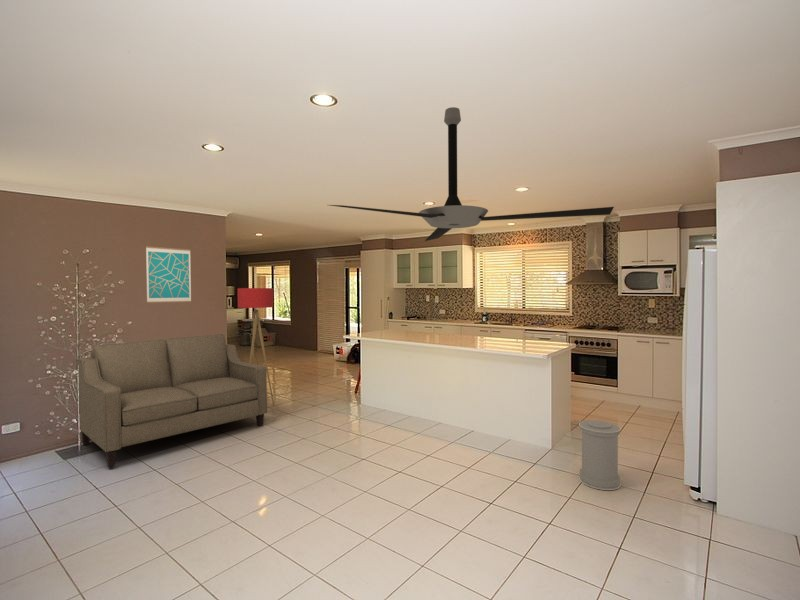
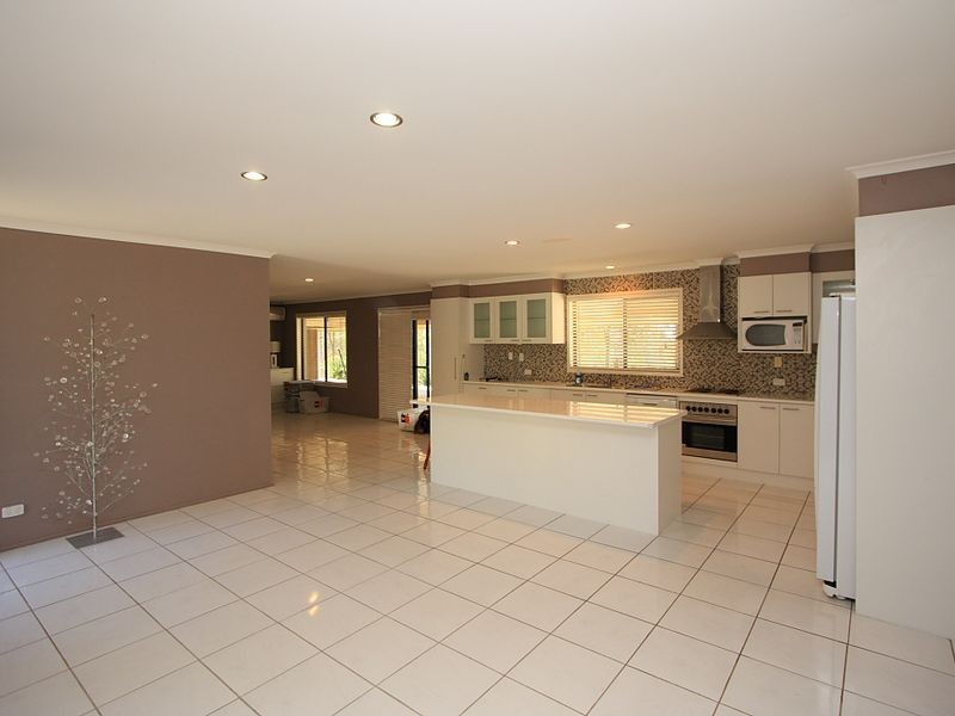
- sofa (177, 387)
- ceiling fan (456, 170)
- wall art (169, 275)
- trash can (599, 452)
- floor lamp (256, 348)
